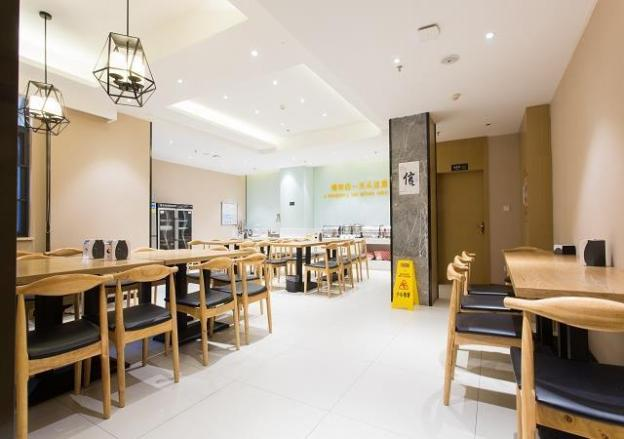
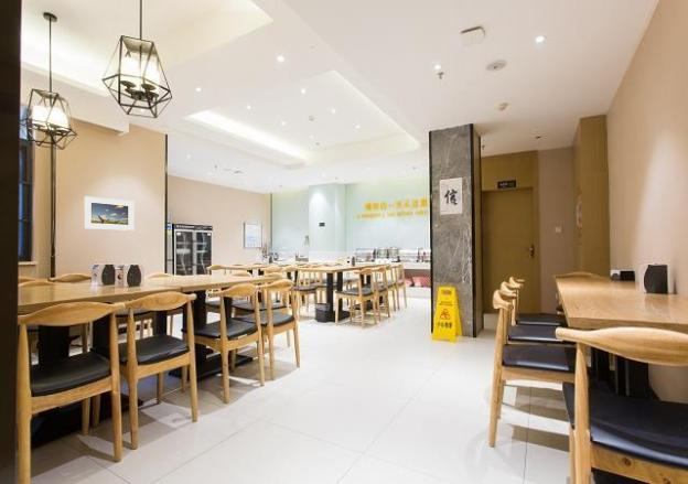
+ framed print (110, 214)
